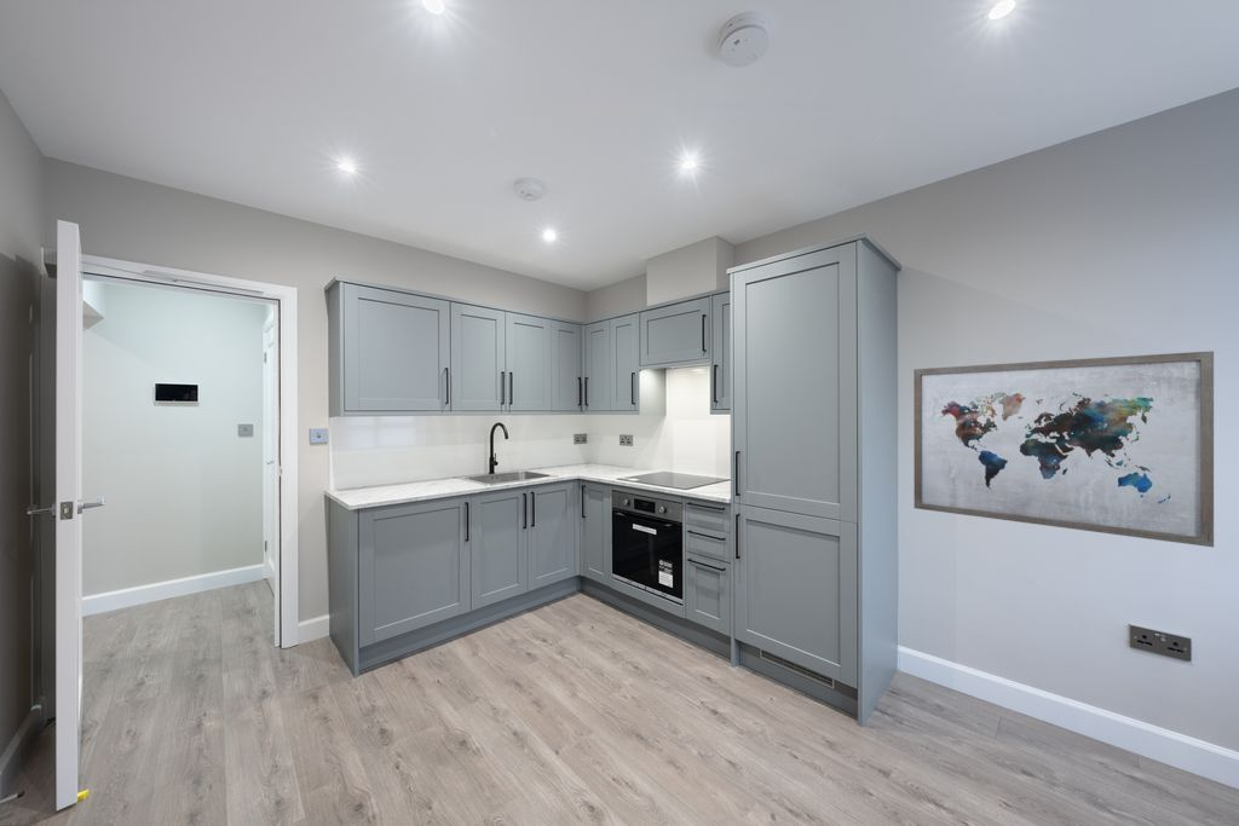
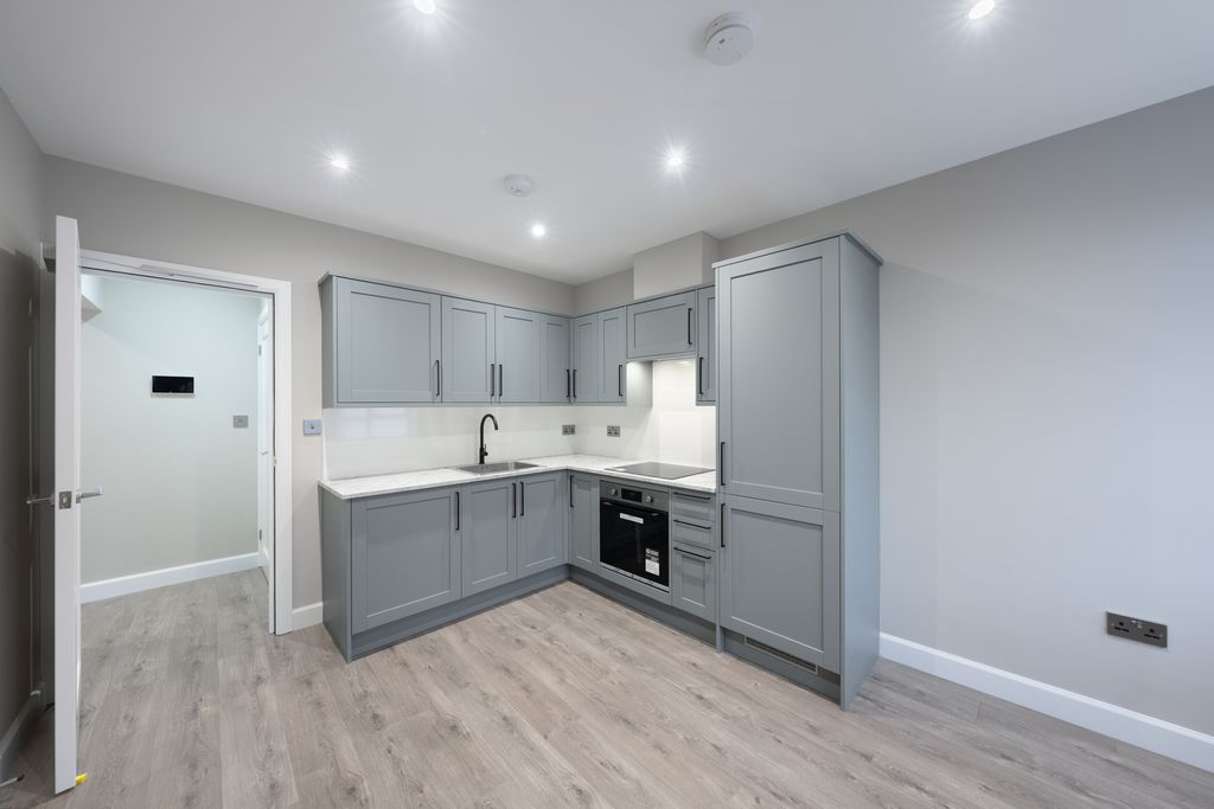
- wall art (1038, 443)
